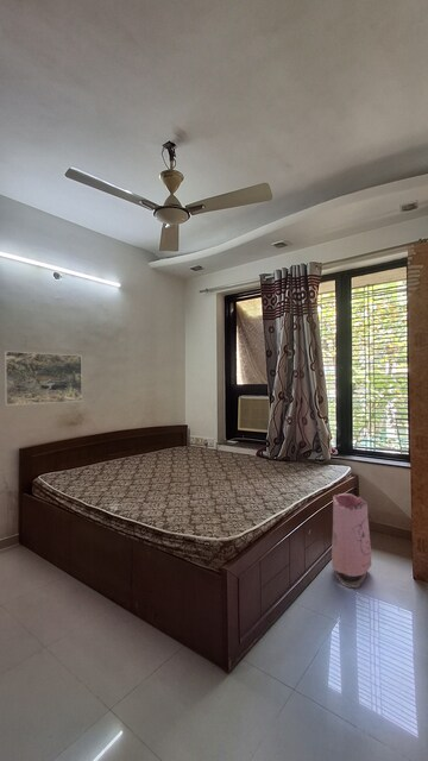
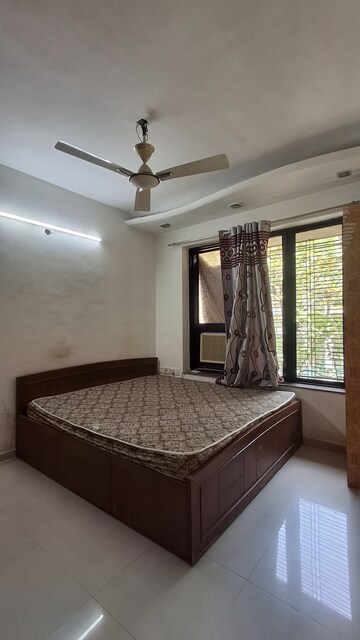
- bag (351, 536)
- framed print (46, 378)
